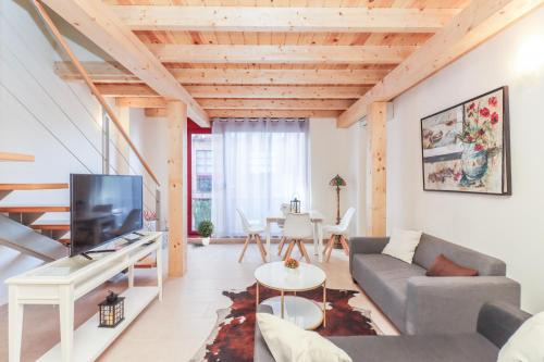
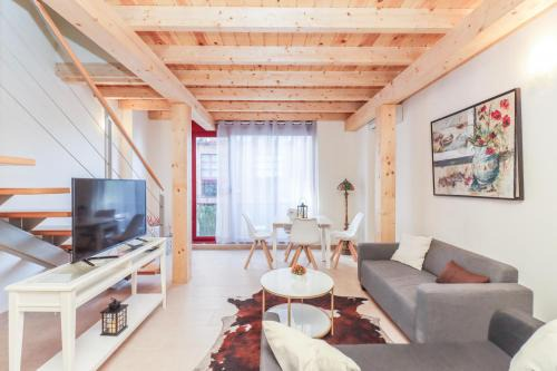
- potted plant (206, 232)
